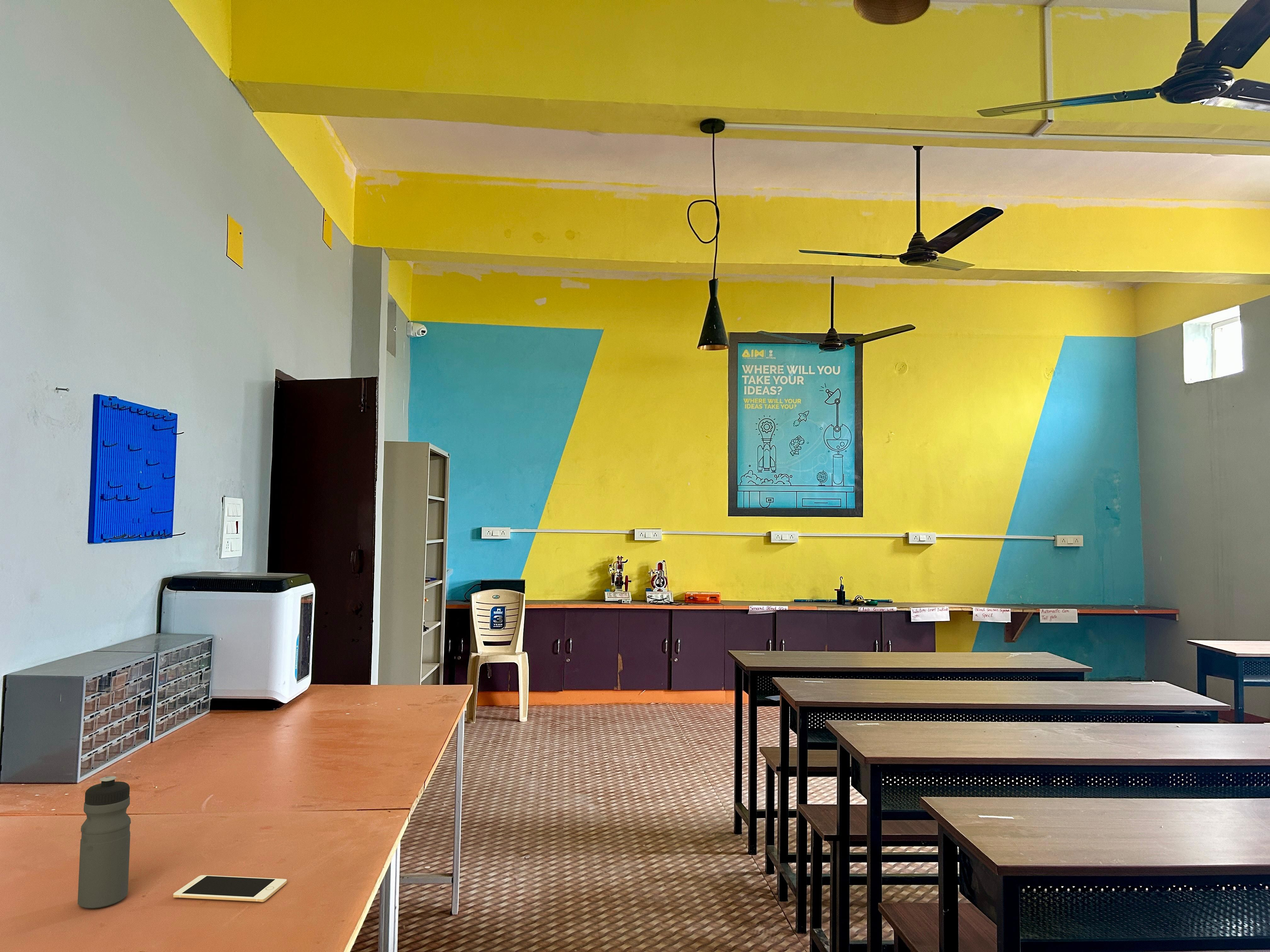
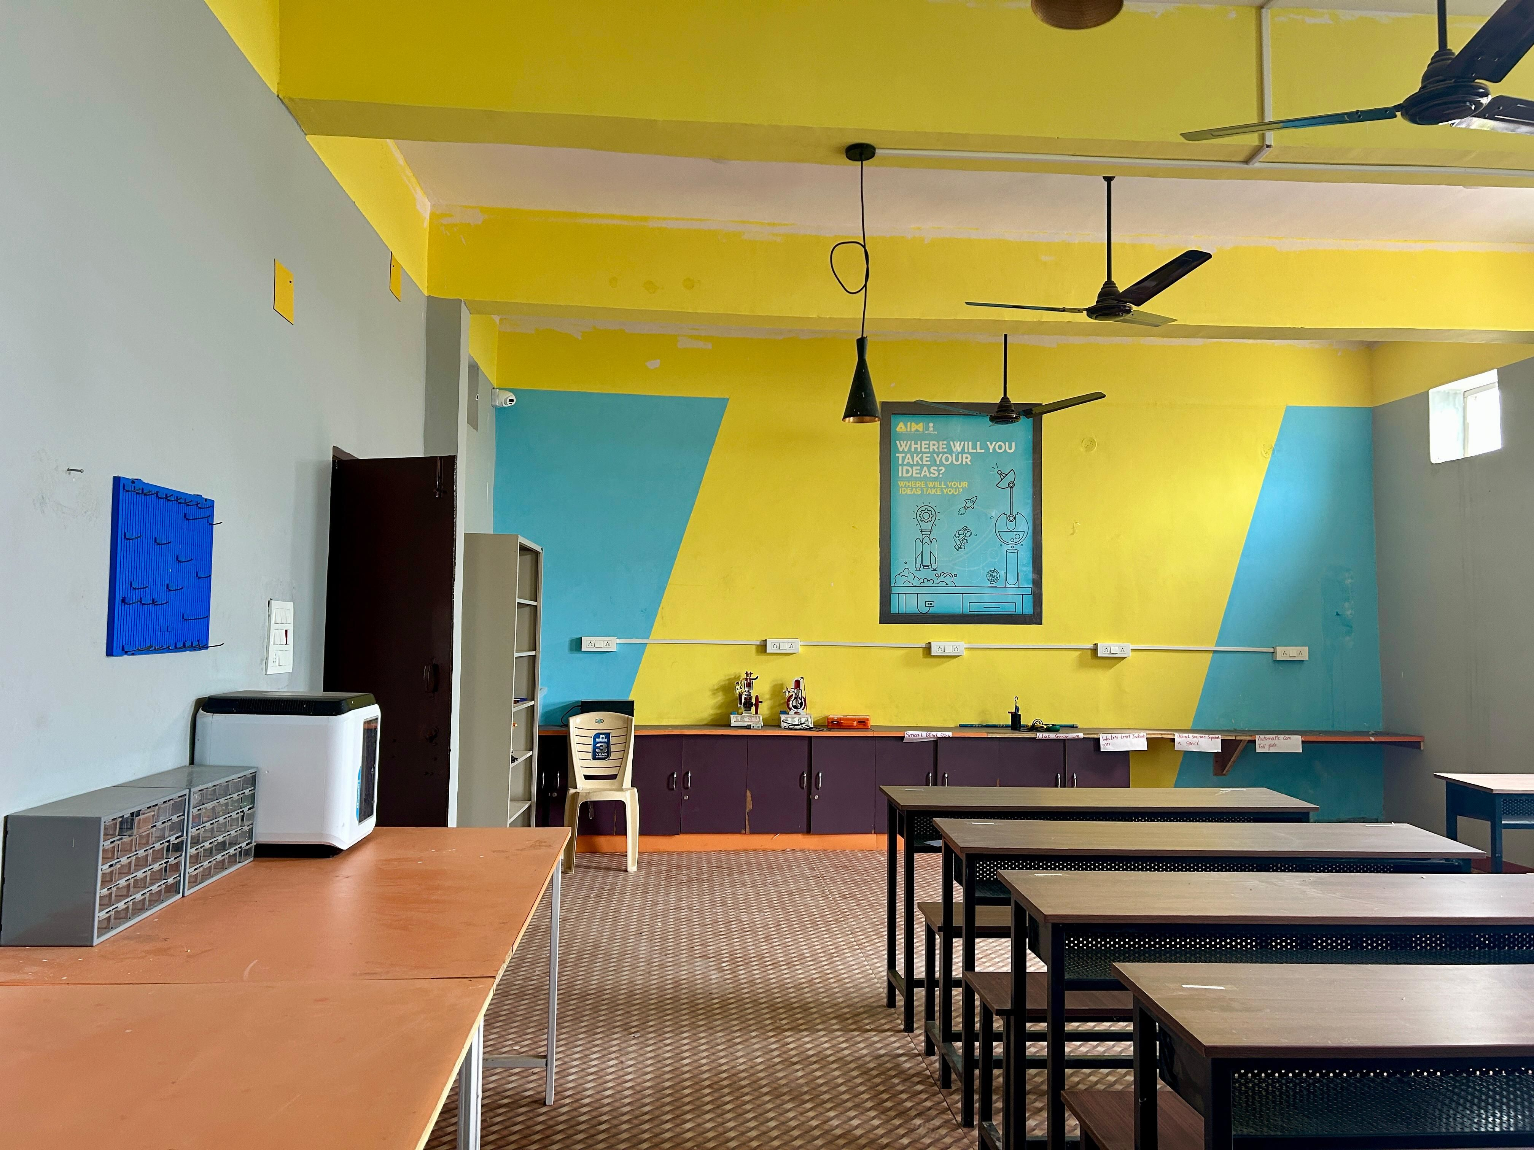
- water bottle (106, 838)
- cell phone (231, 888)
